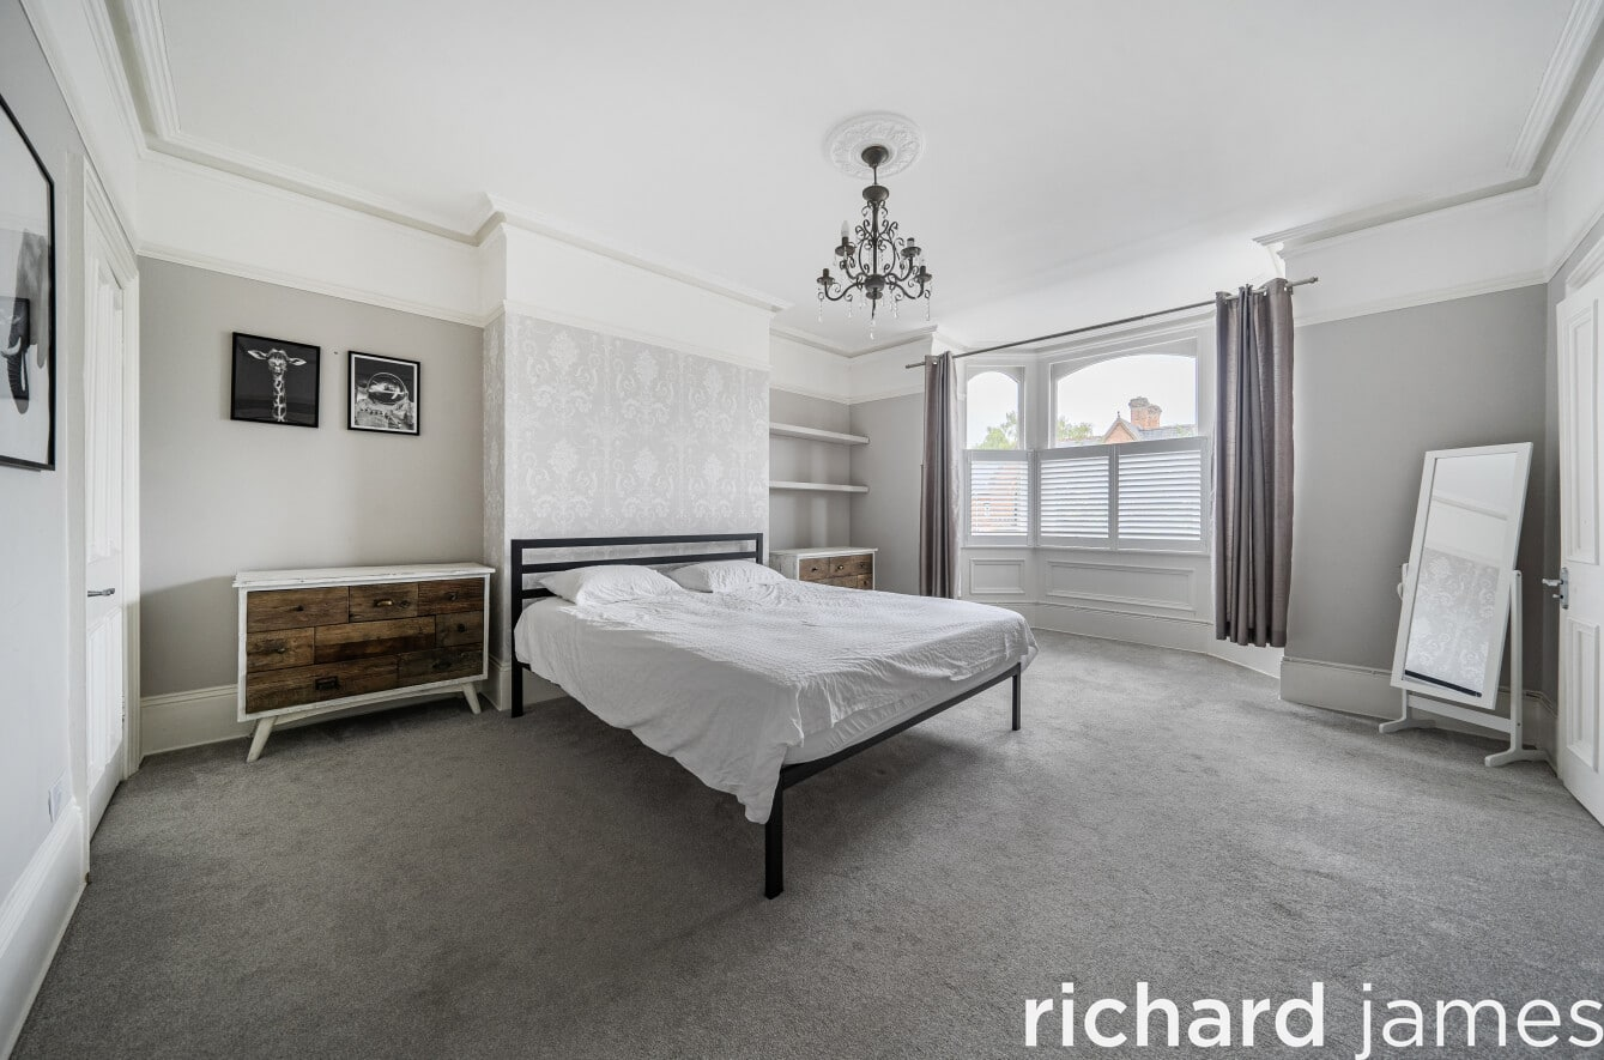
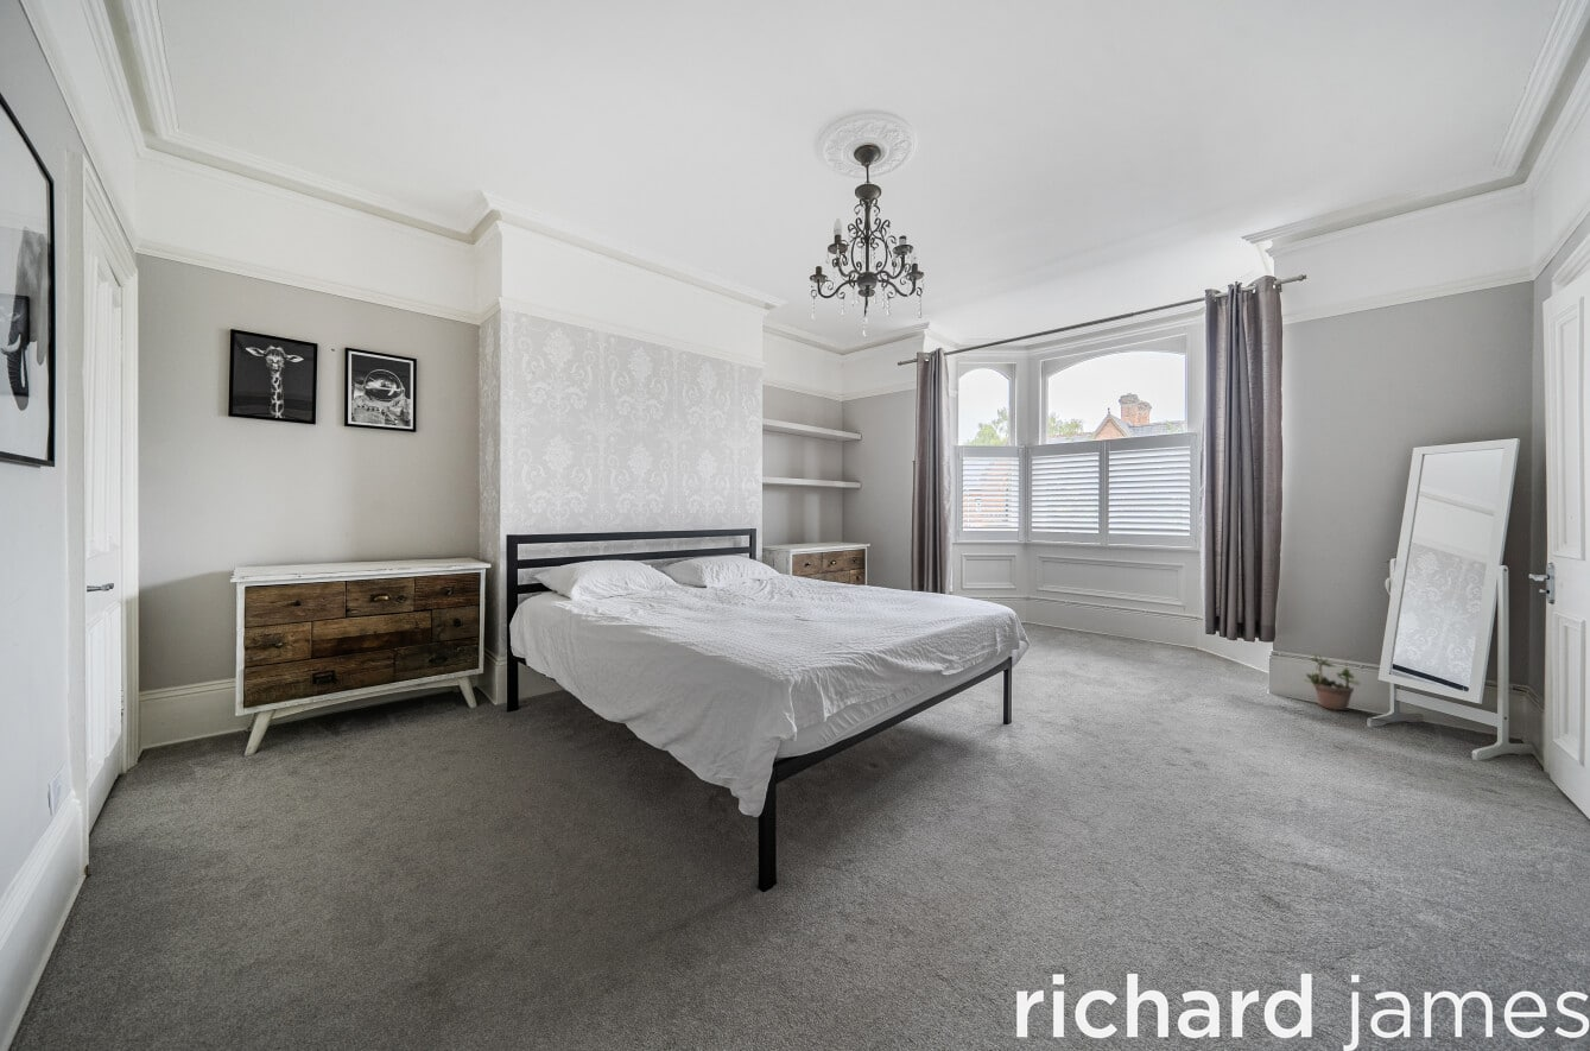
+ potted plant (1331, 680)
